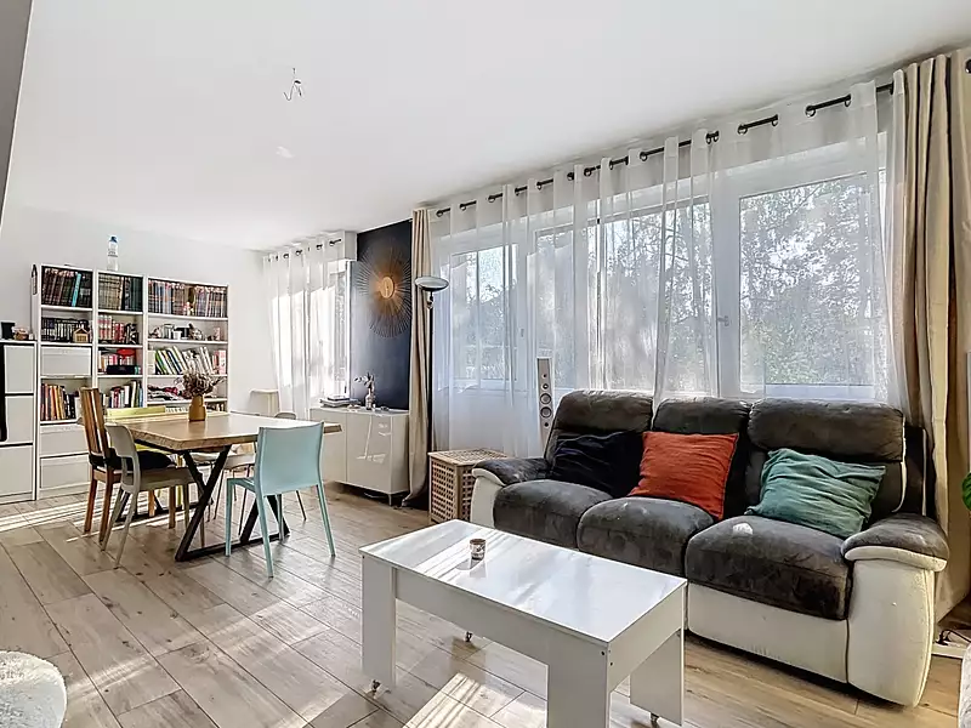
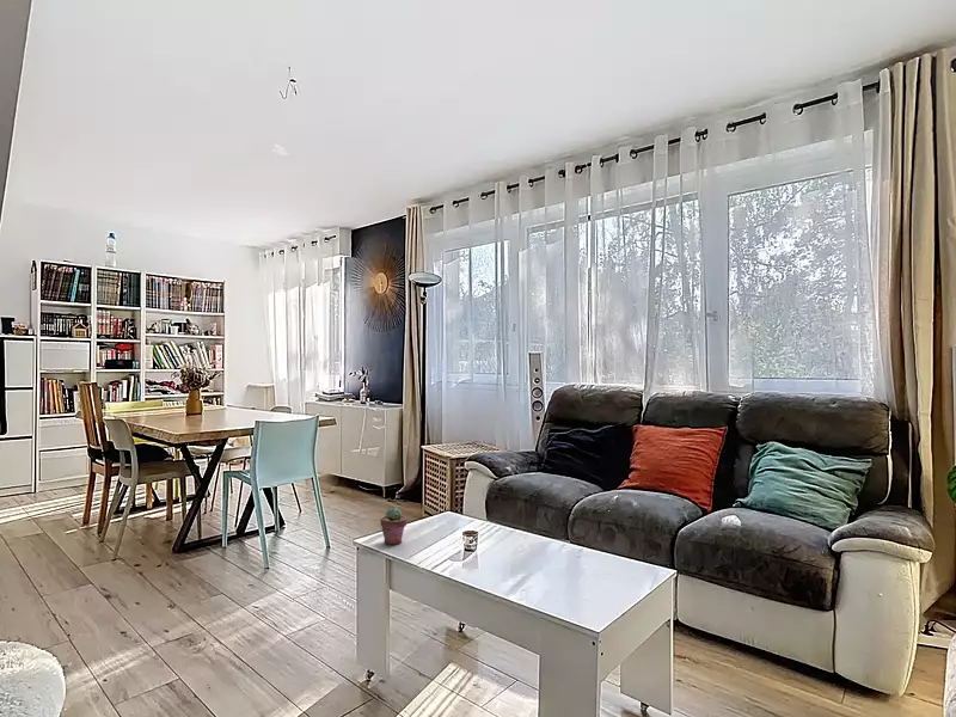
+ potted succulent (393, 525)
